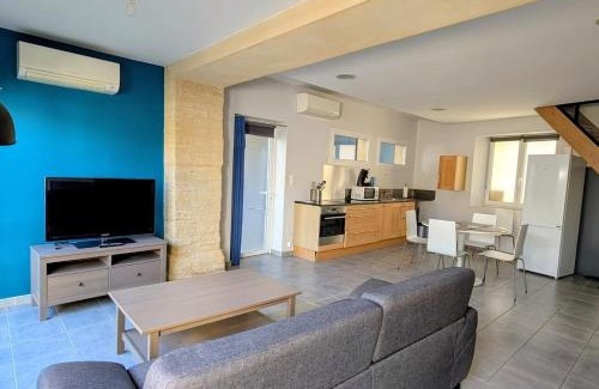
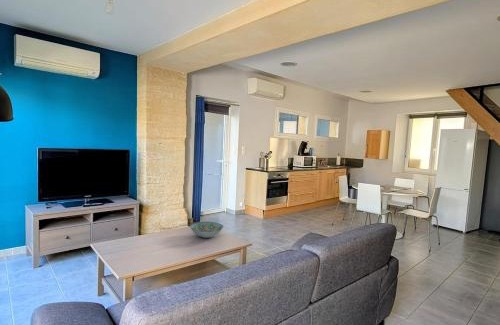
+ decorative bowl (206, 231)
